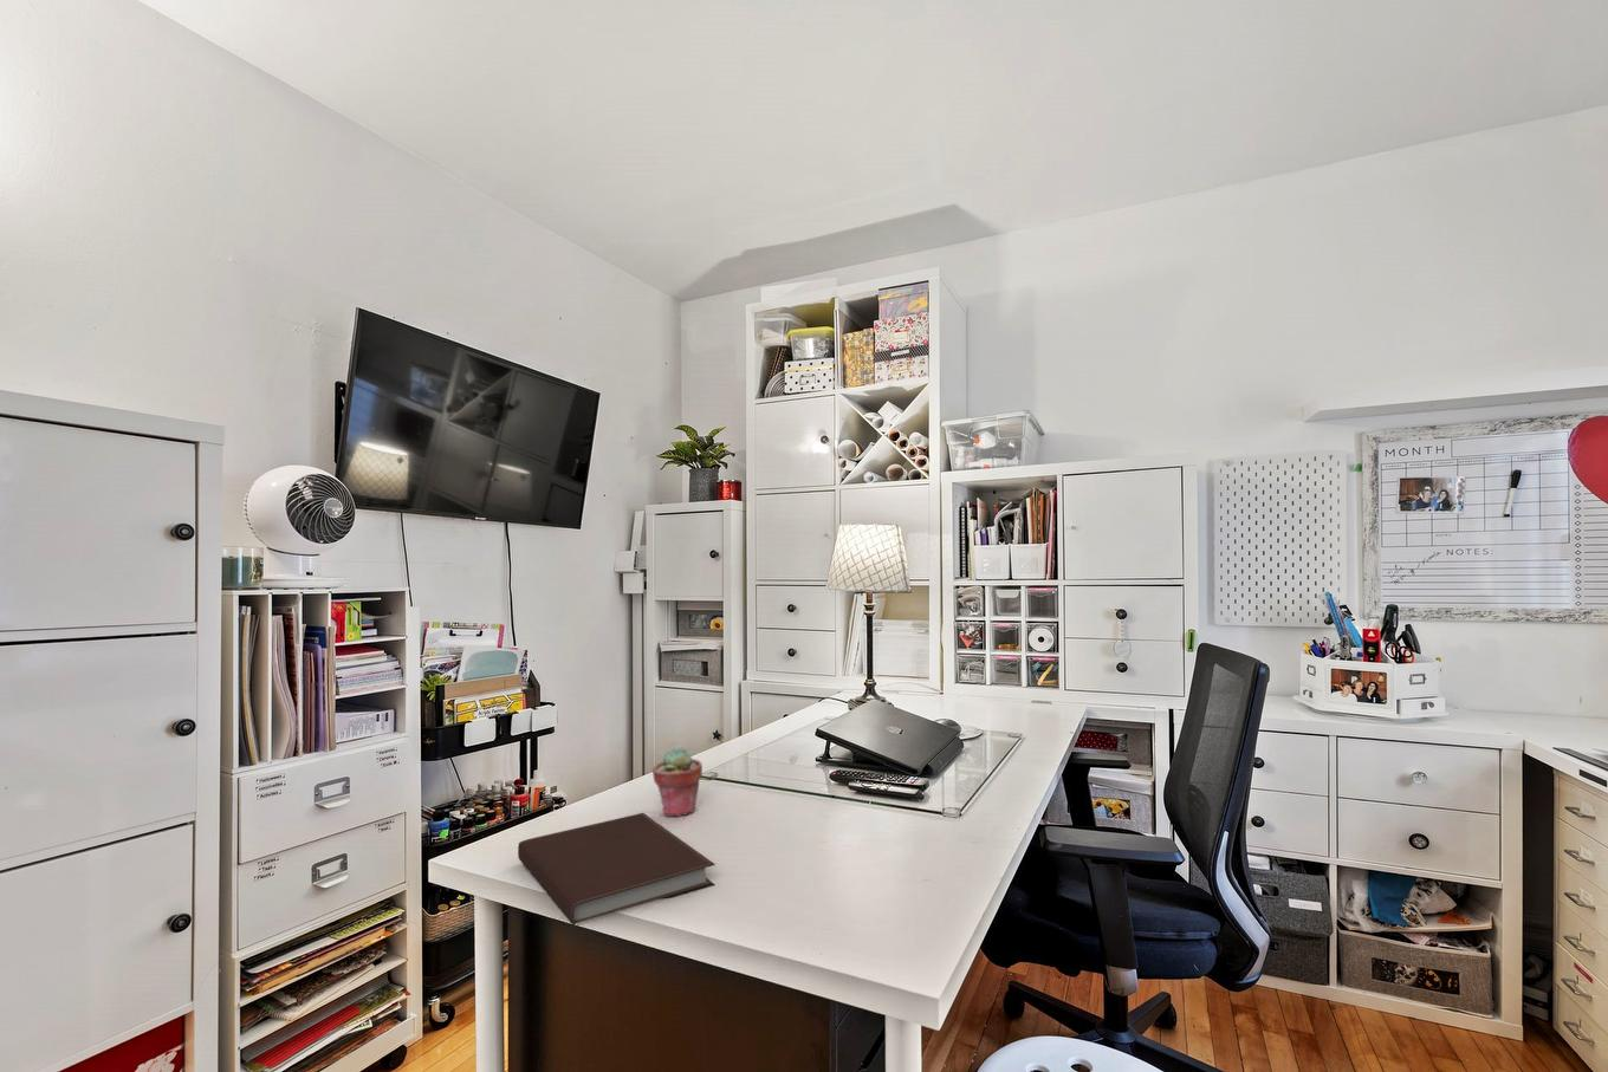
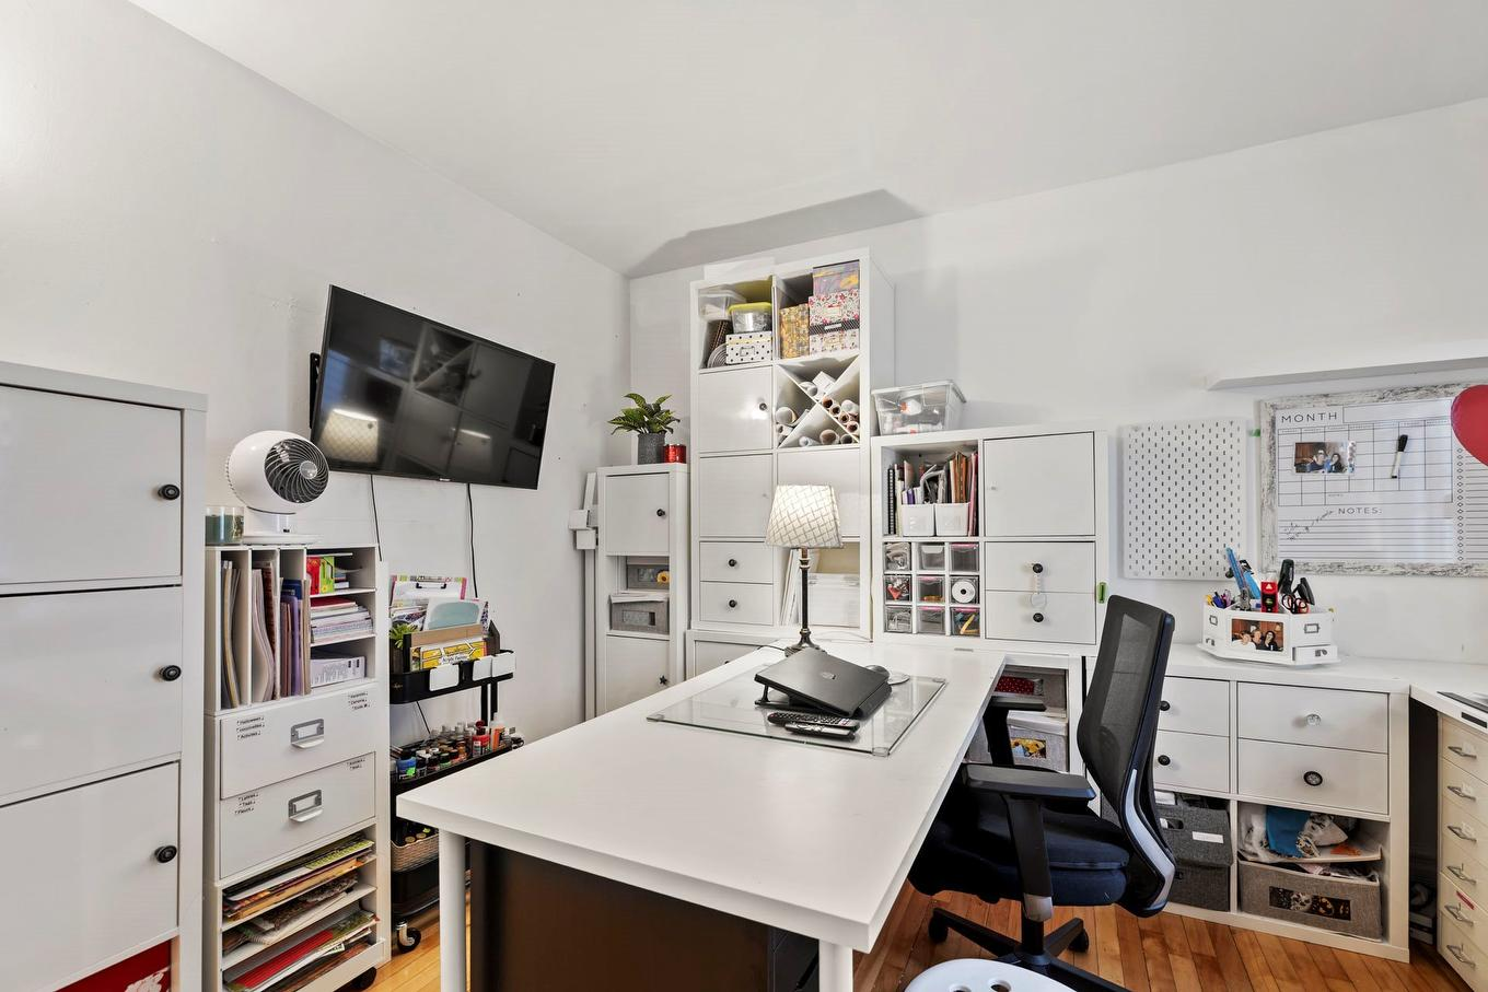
- notebook (613, 861)
- potted succulent (677, 778)
